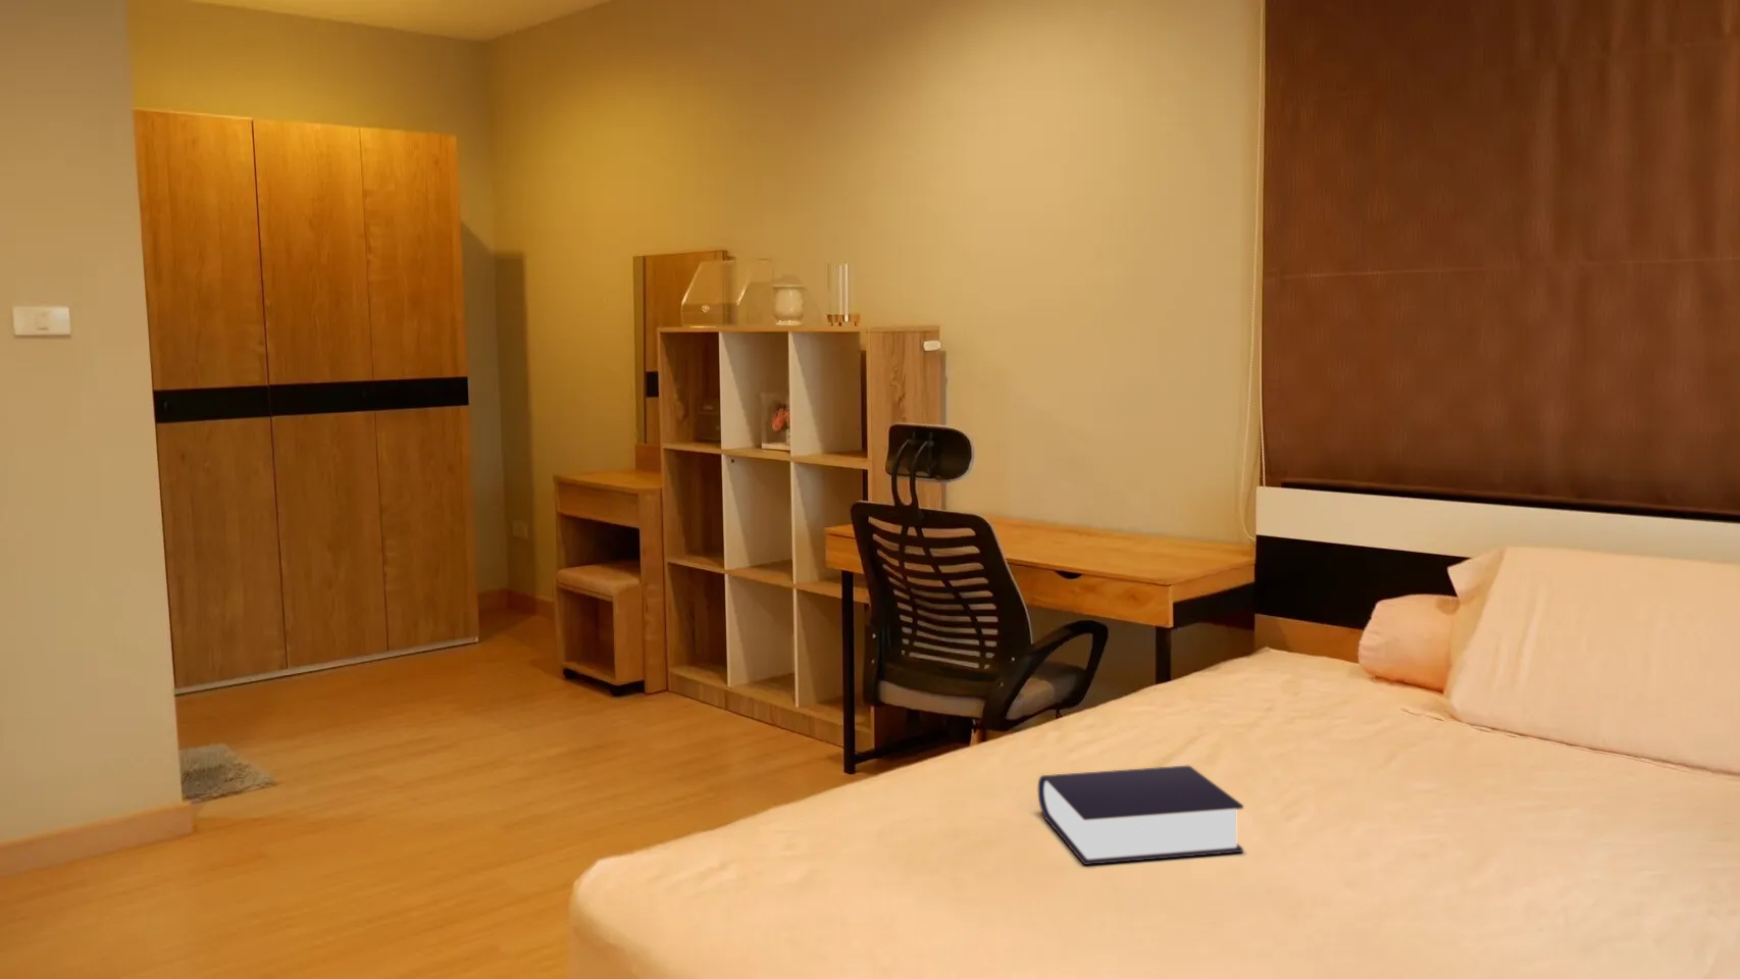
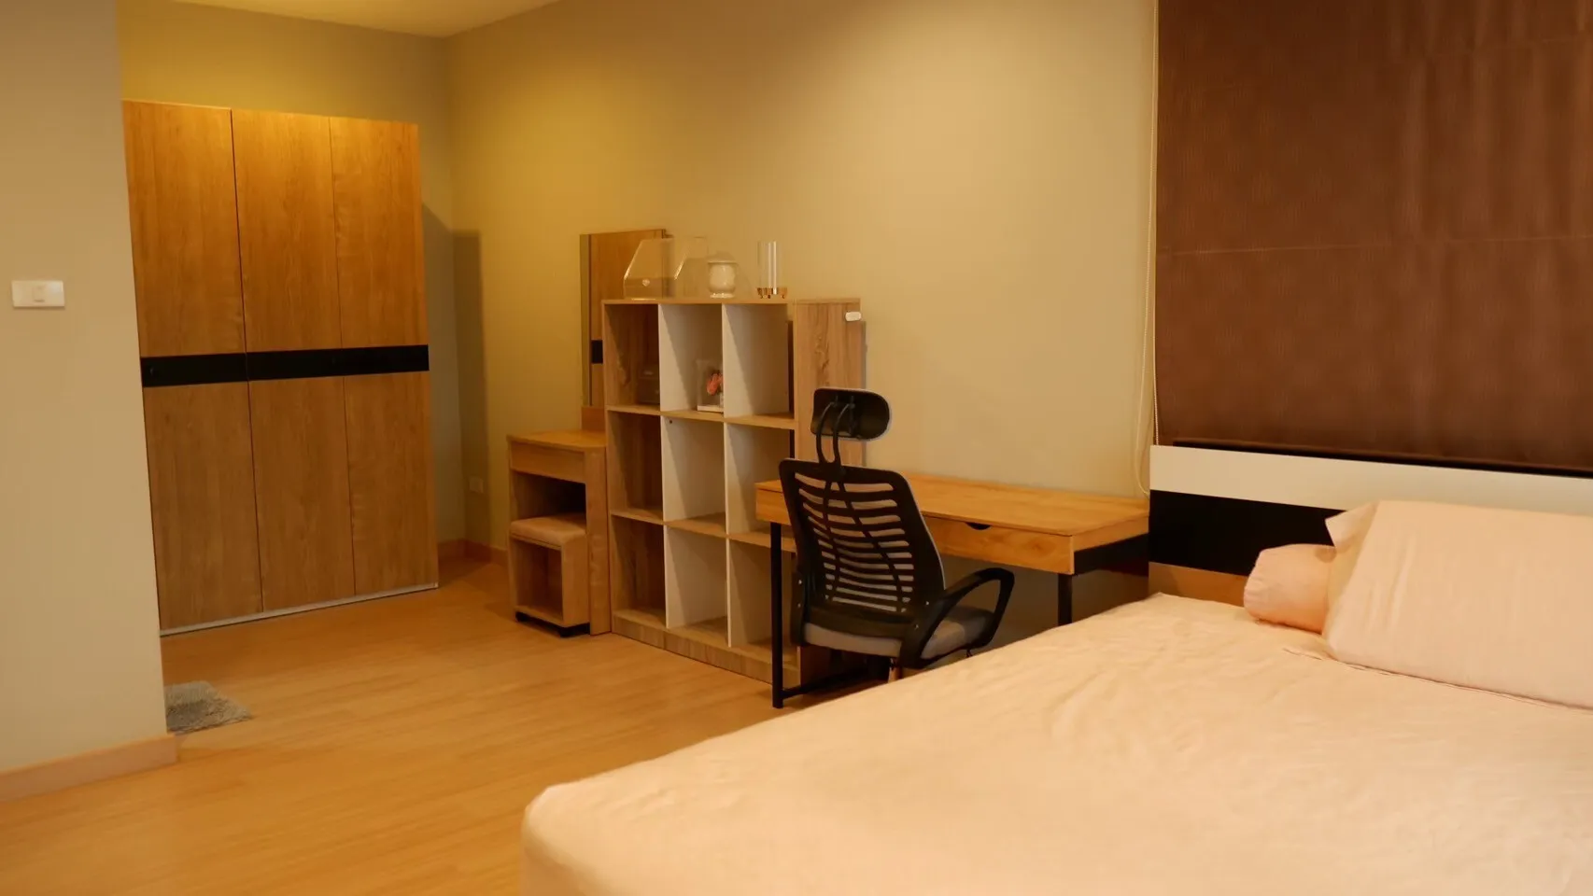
- book (1135, 808)
